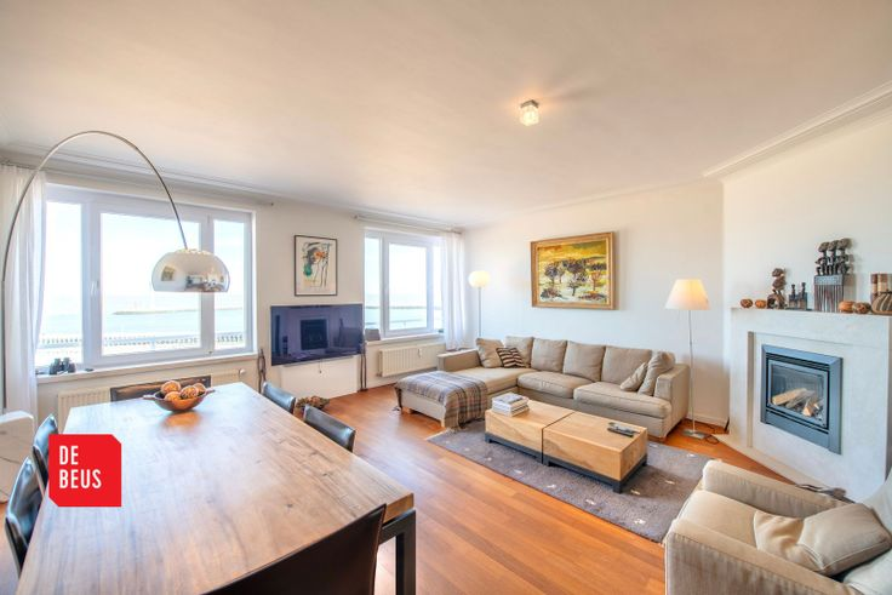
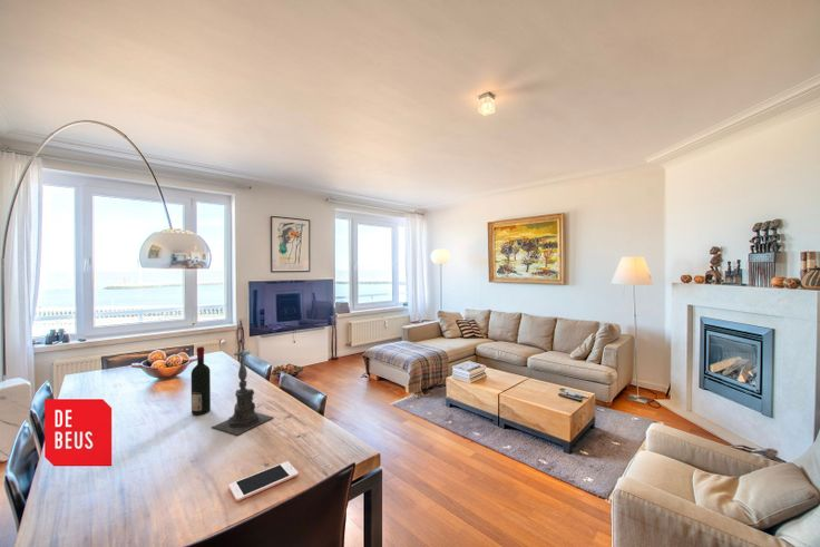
+ alcohol (201, 379)
+ cell phone (264, 479)
+ candle holder (243, 381)
